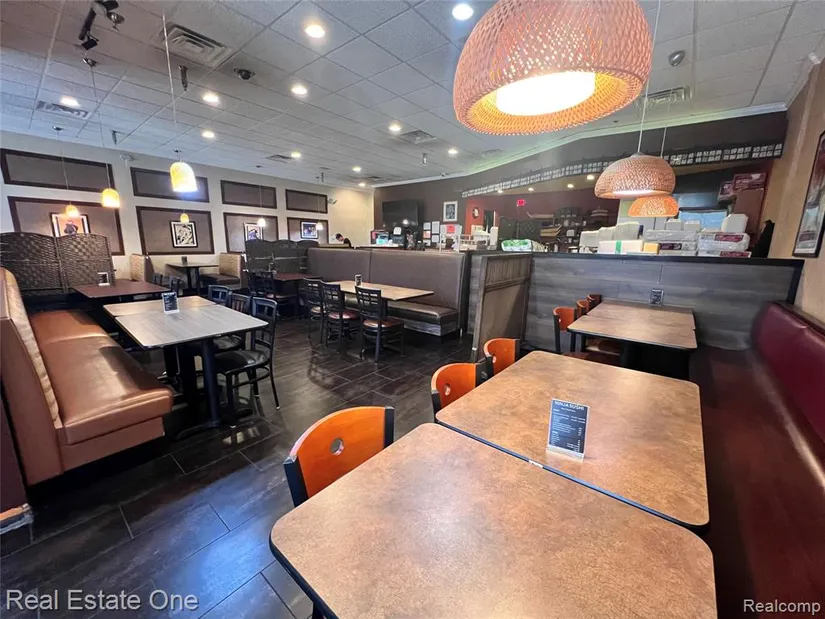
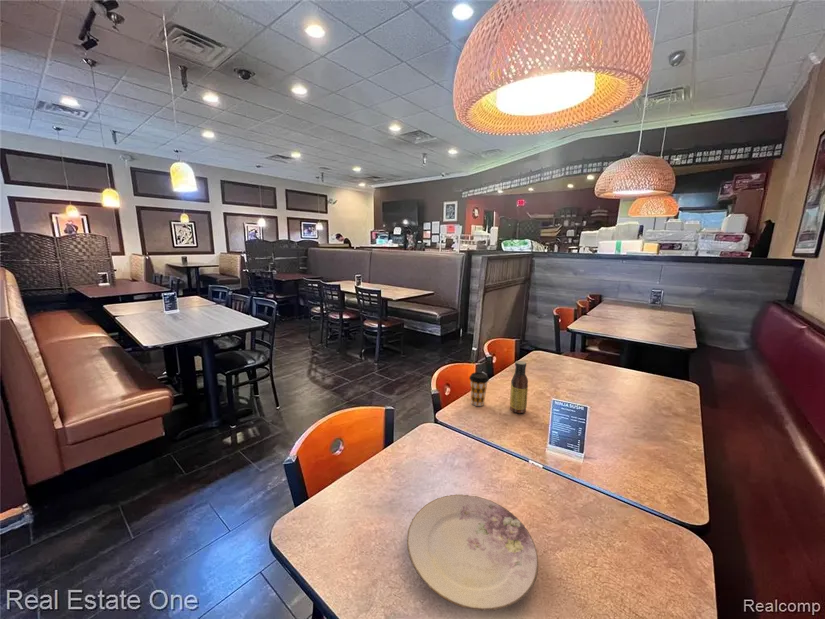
+ sauce bottle (519, 386)
+ coffee cup (478, 389)
+ plate (470, 546)
